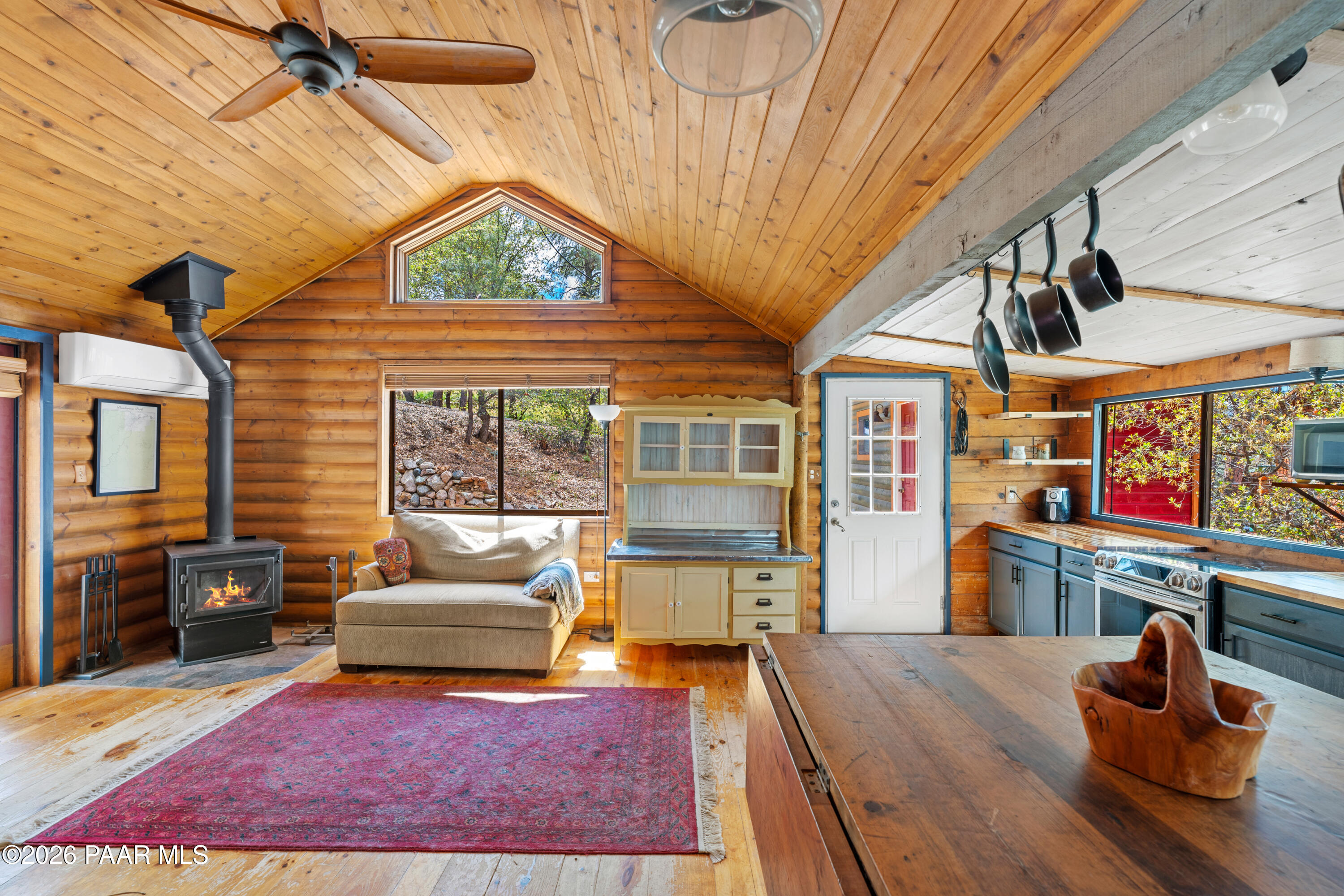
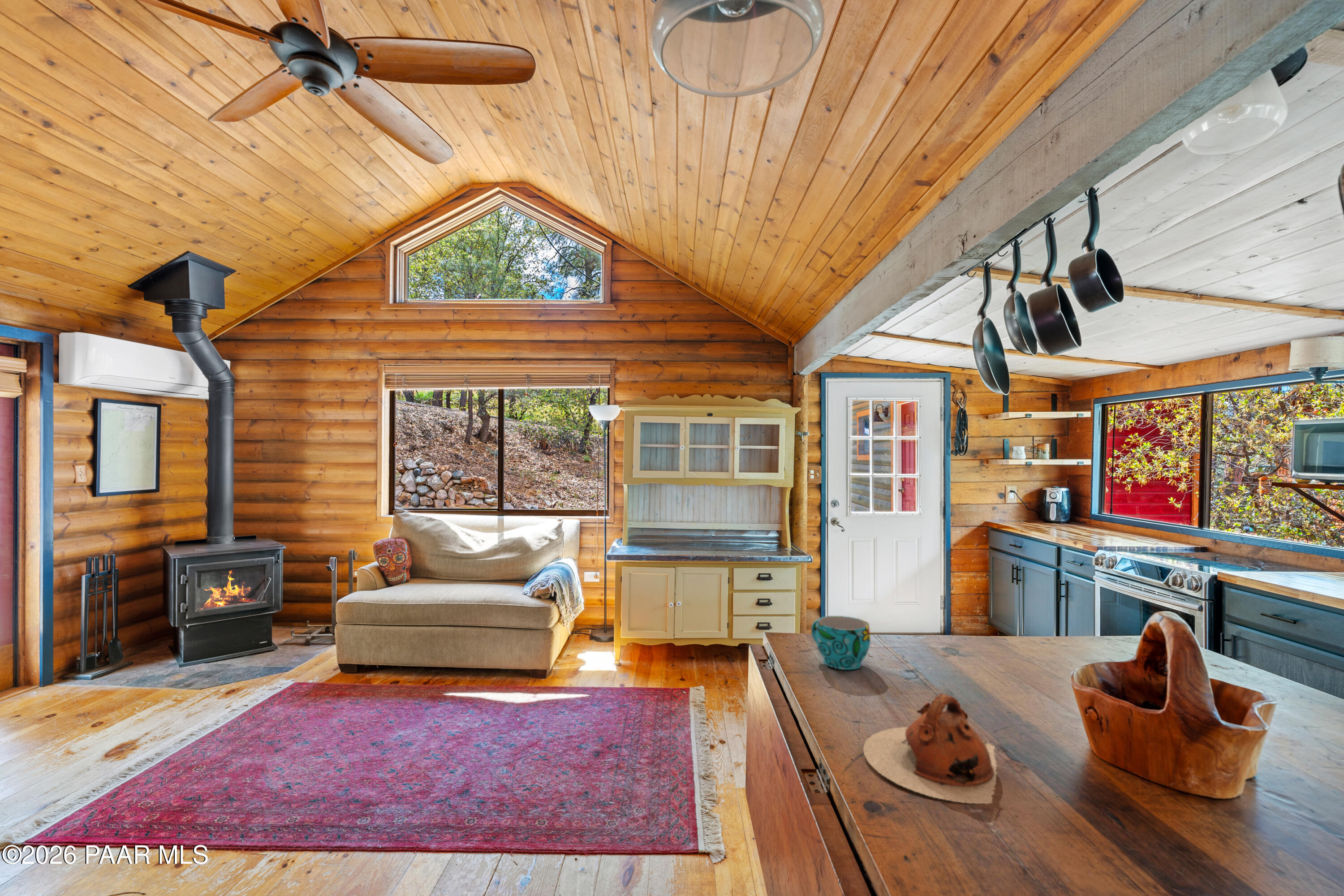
+ teapot (942, 727)
+ cup (839, 642)
